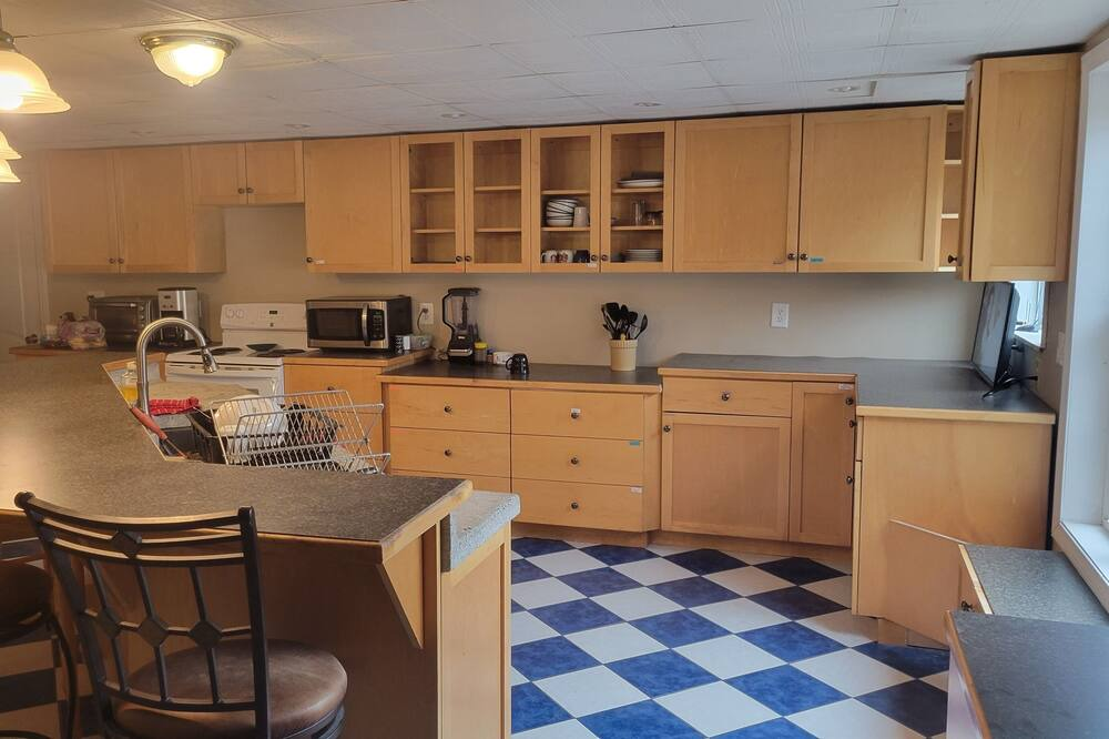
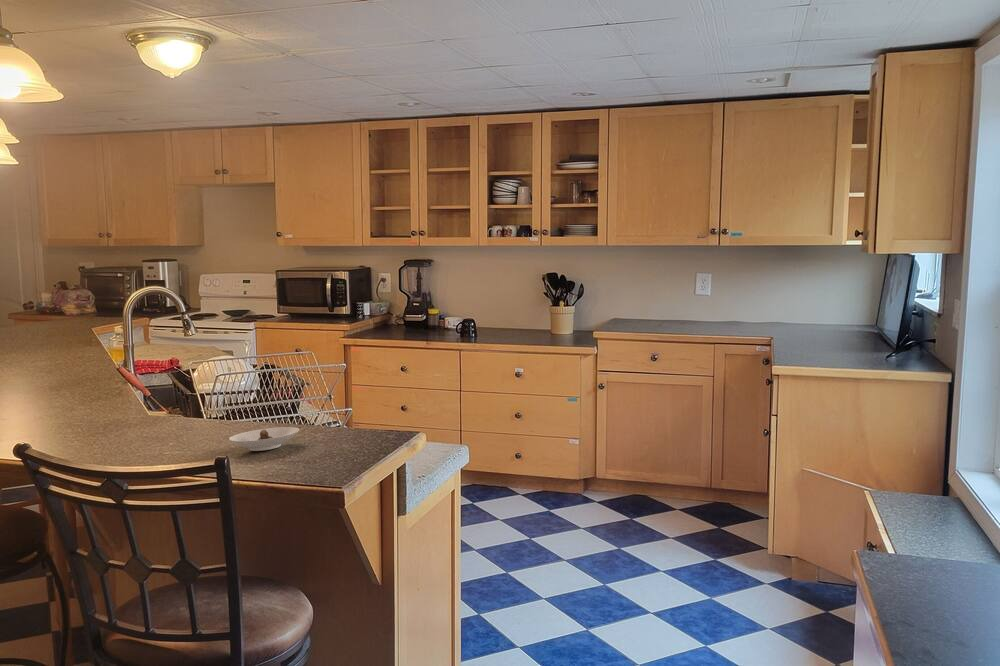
+ saucer (265, 439)
